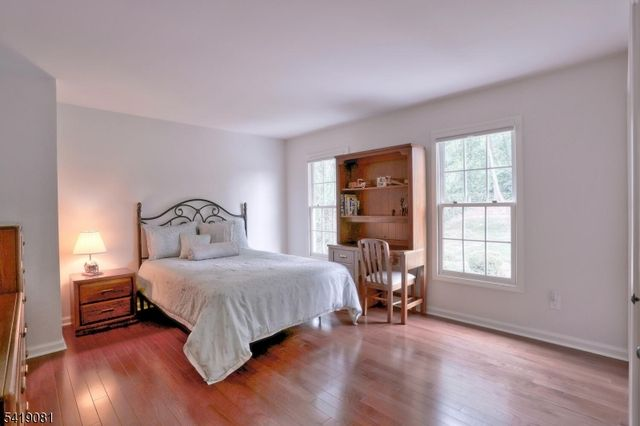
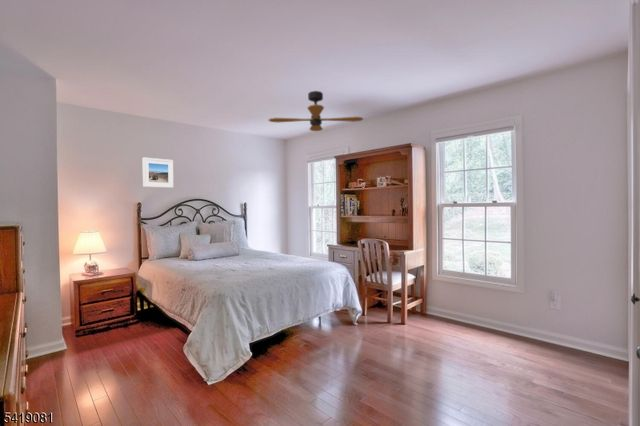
+ ceiling fan (315, 108)
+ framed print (158, 173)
